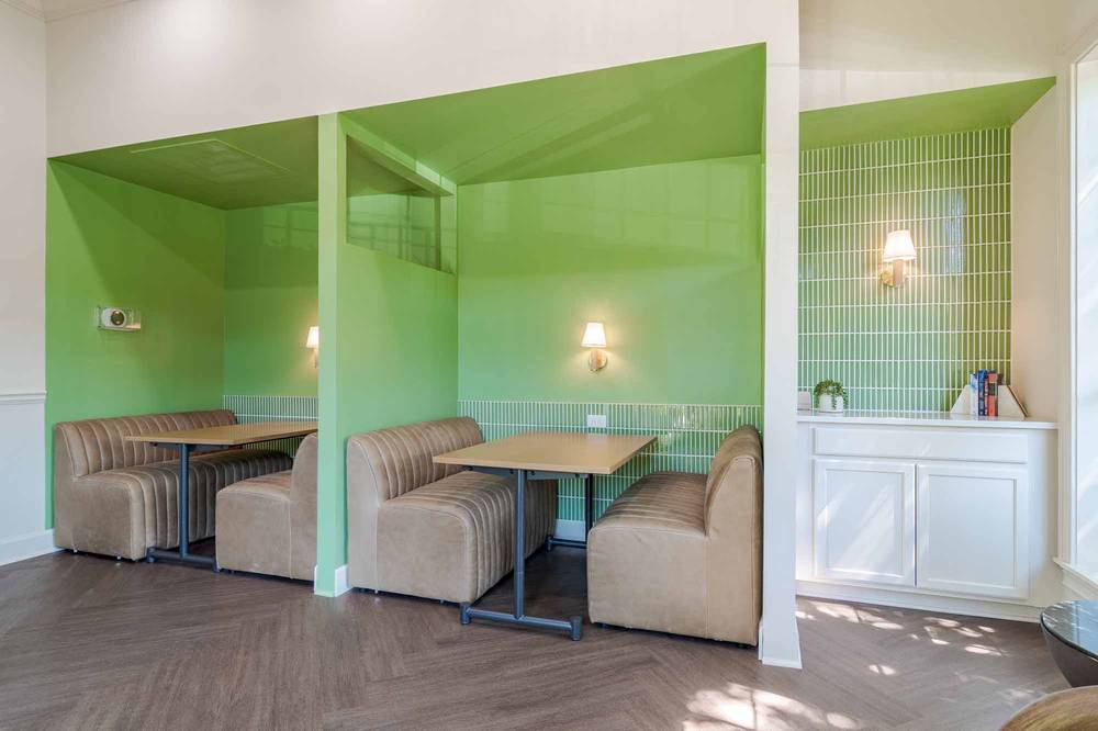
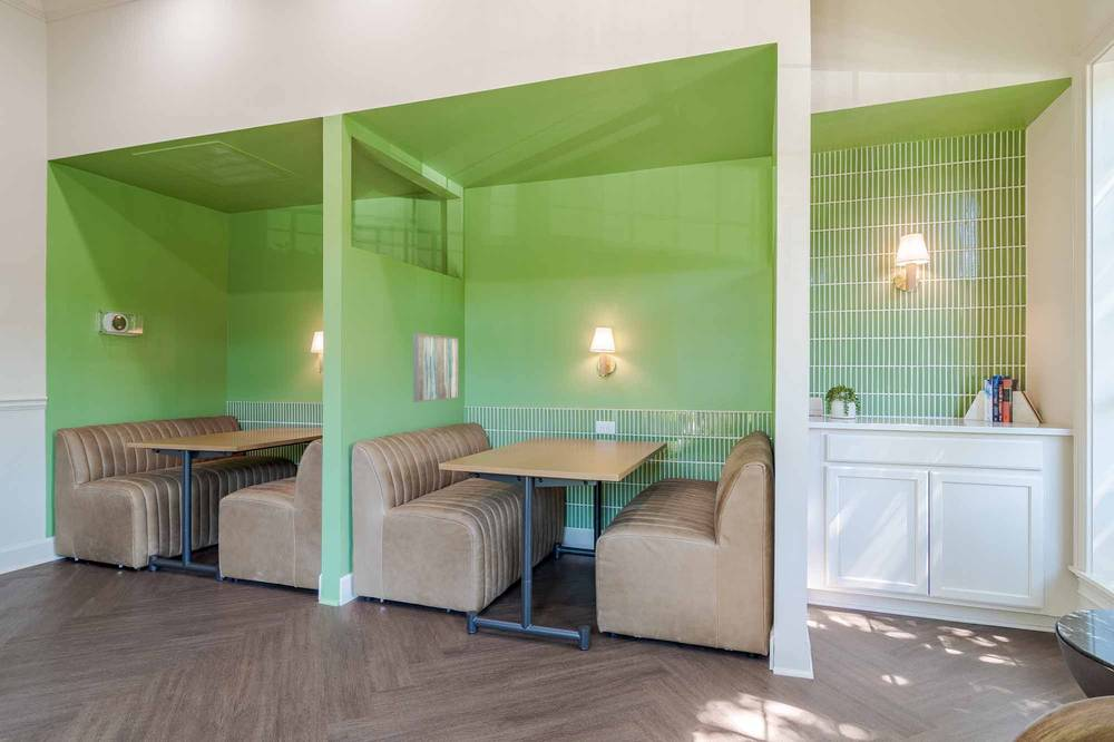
+ wall art (437, 368)
